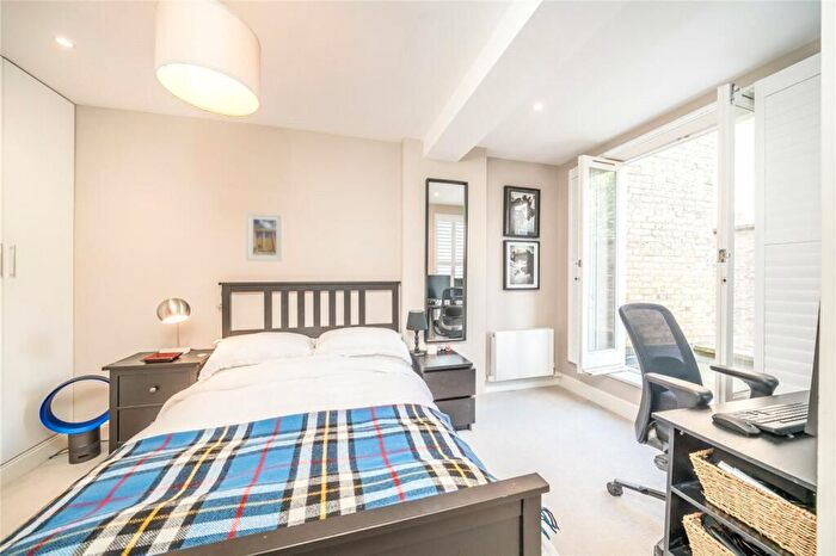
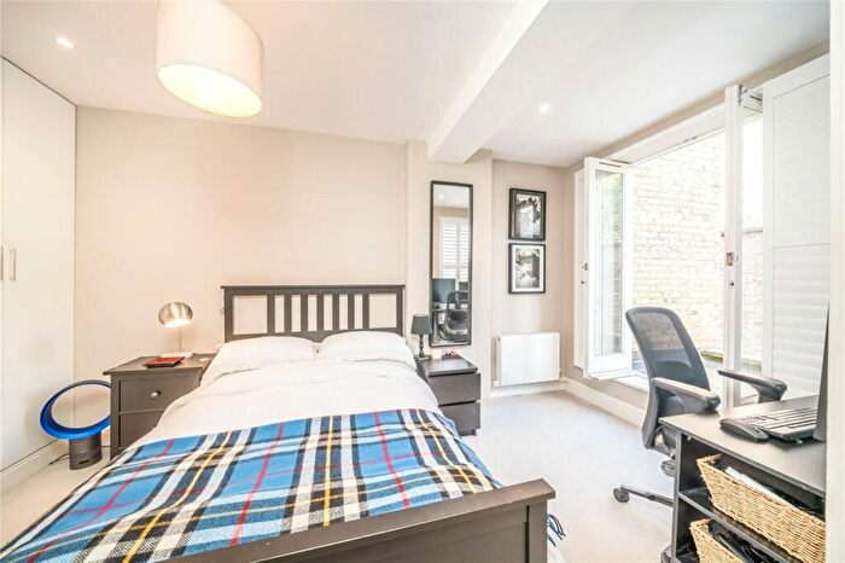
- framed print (264, 237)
